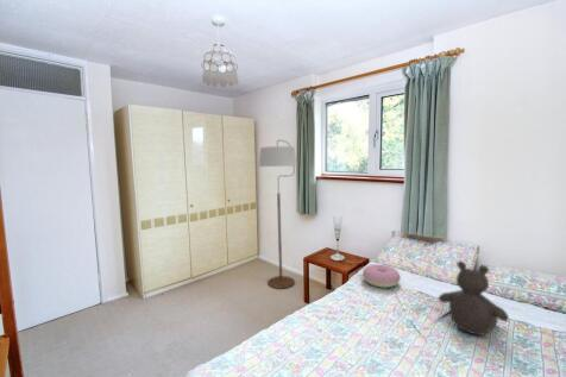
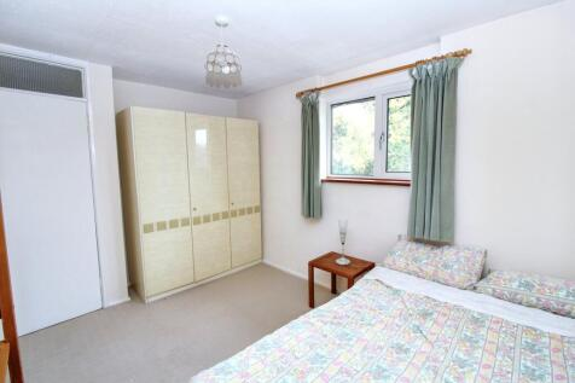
- cushion (381, 275)
- teddy bear (473, 294)
- floor lamp (279, 212)
